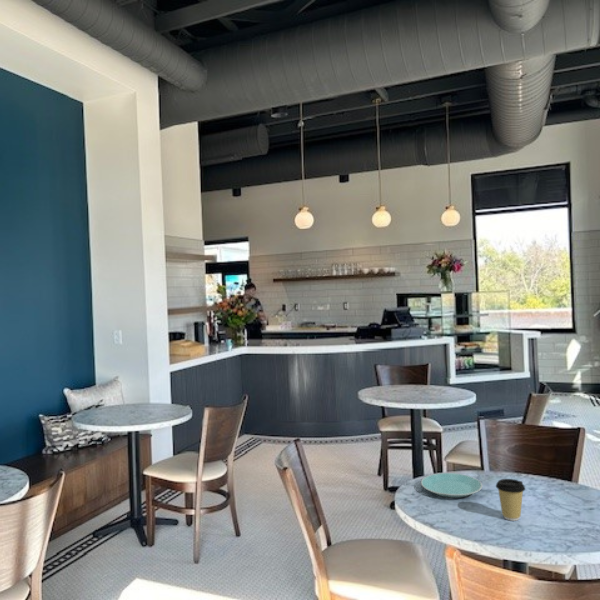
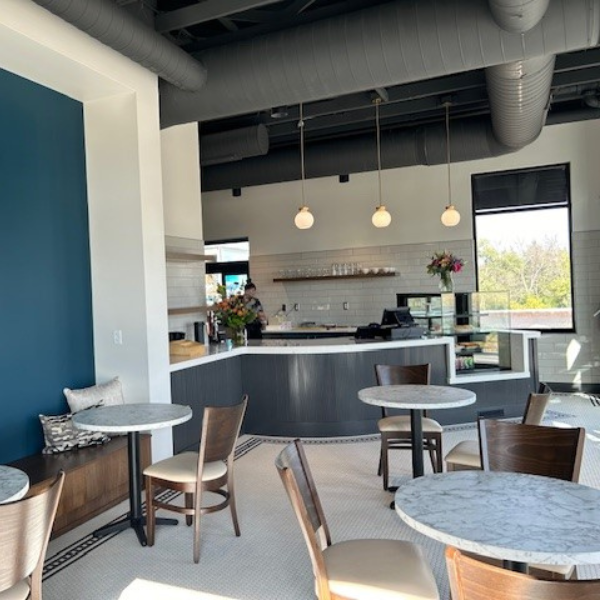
- coffee cup (510, 499)
- plate (451, 486)
